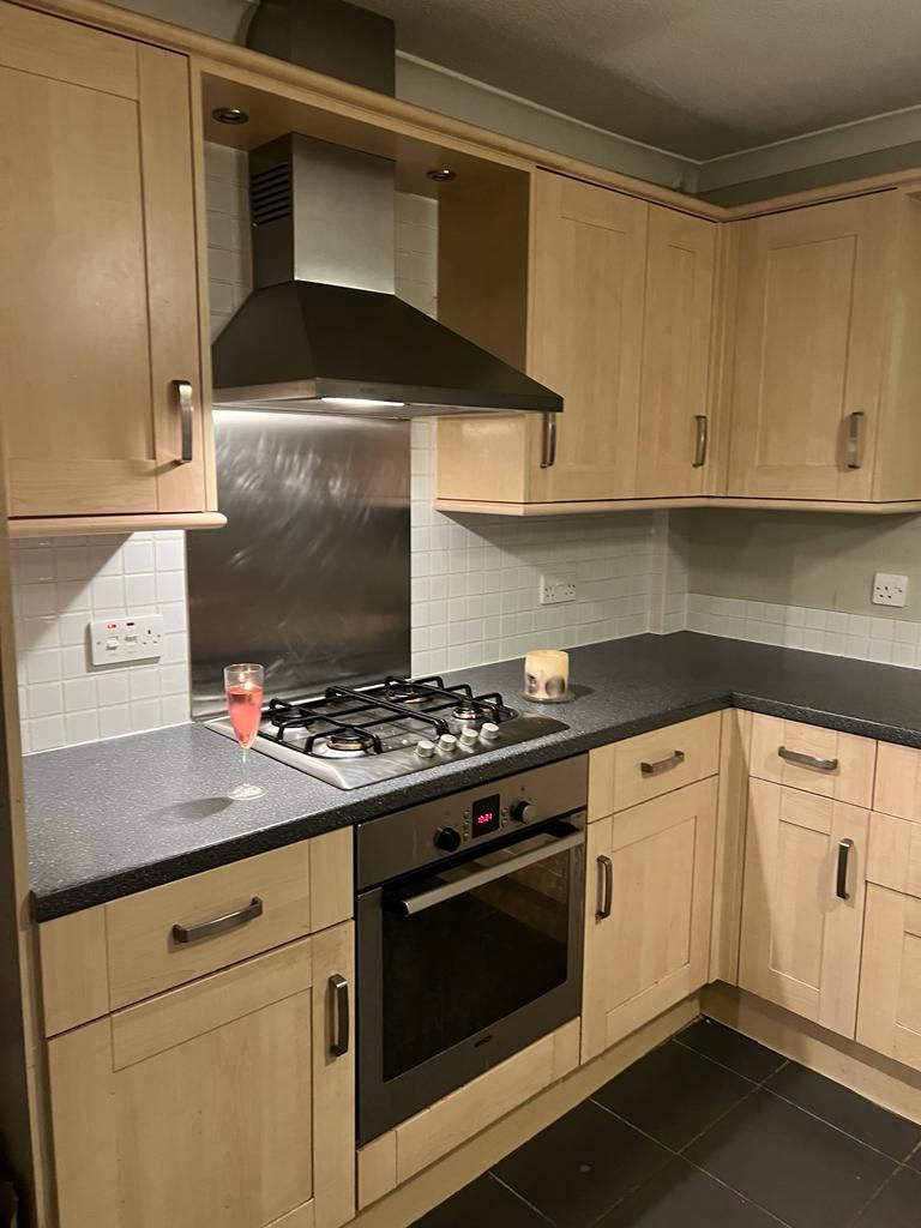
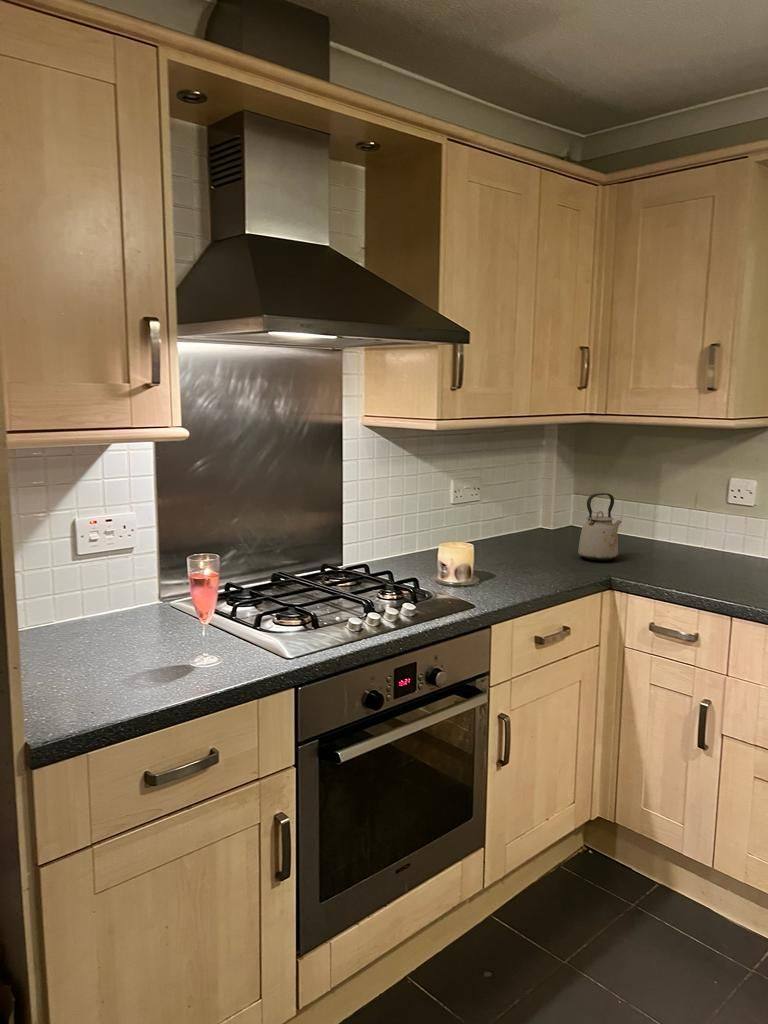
+ kettle (604, 525)
